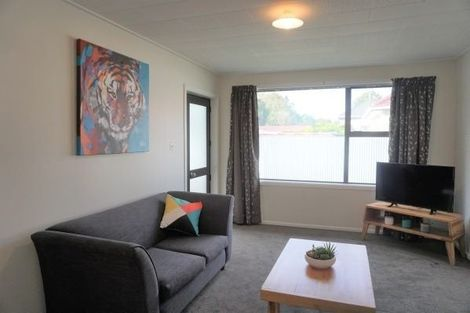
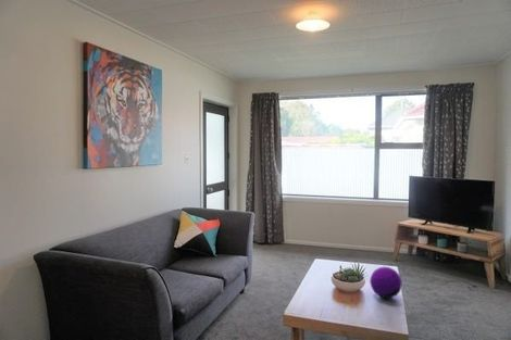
+ decorative orb (385, 281)
